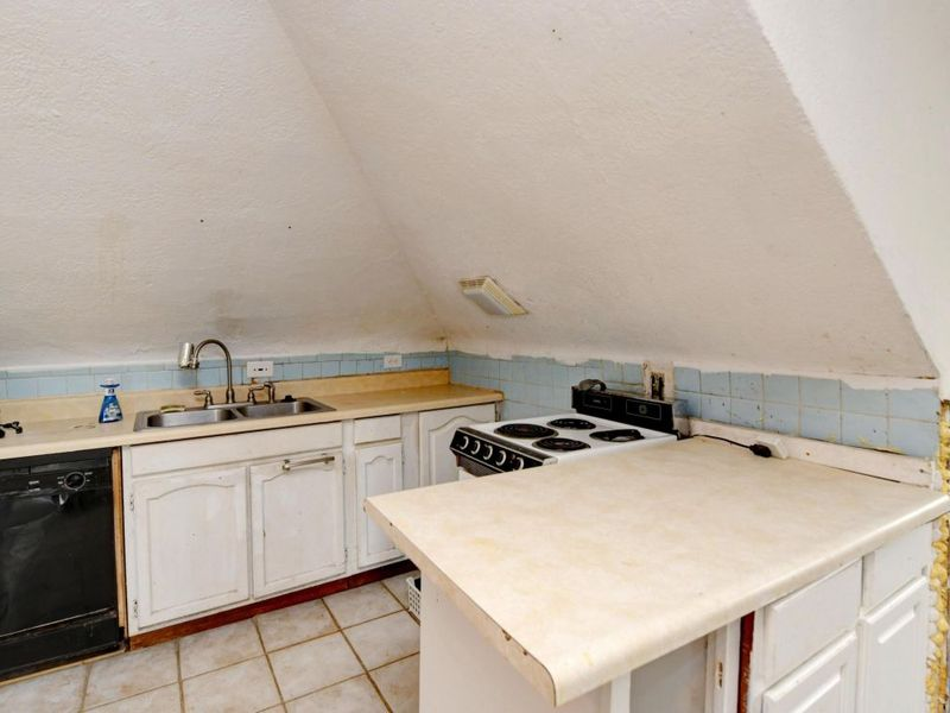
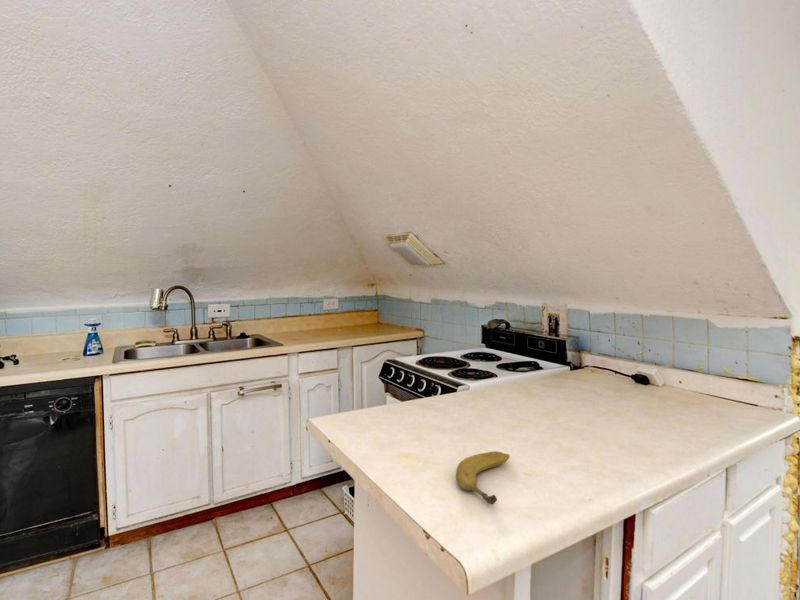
+ fruit (491, 467)
